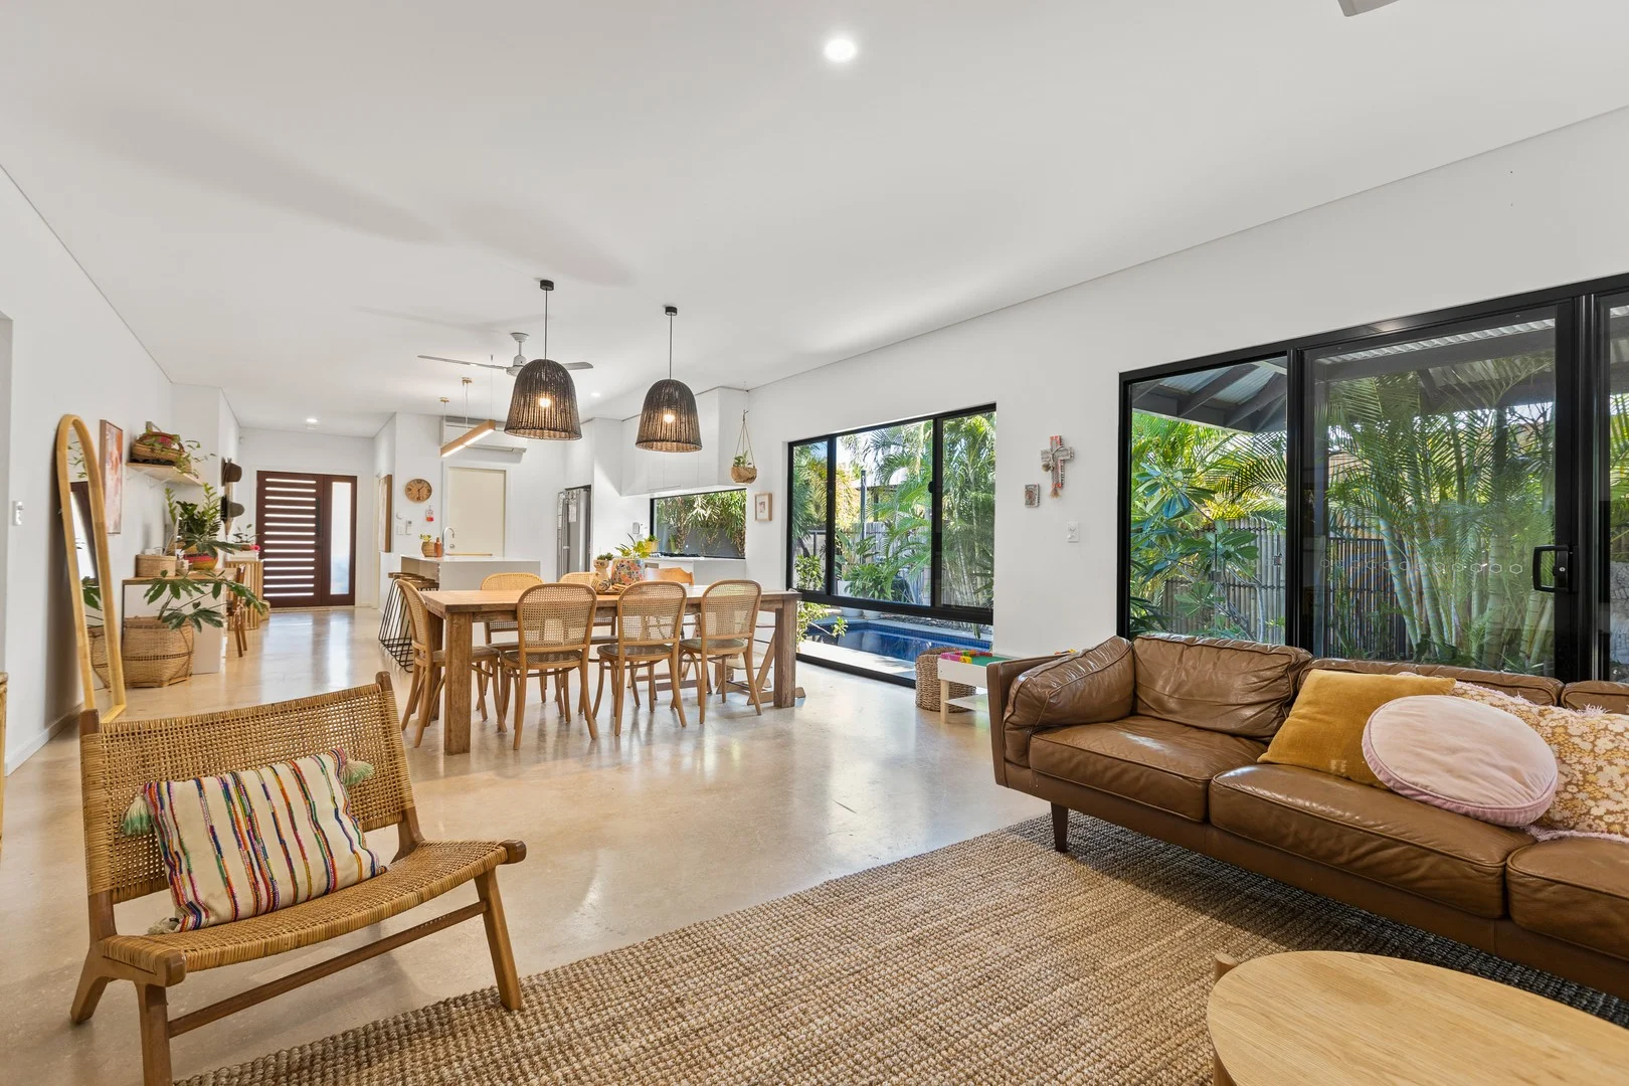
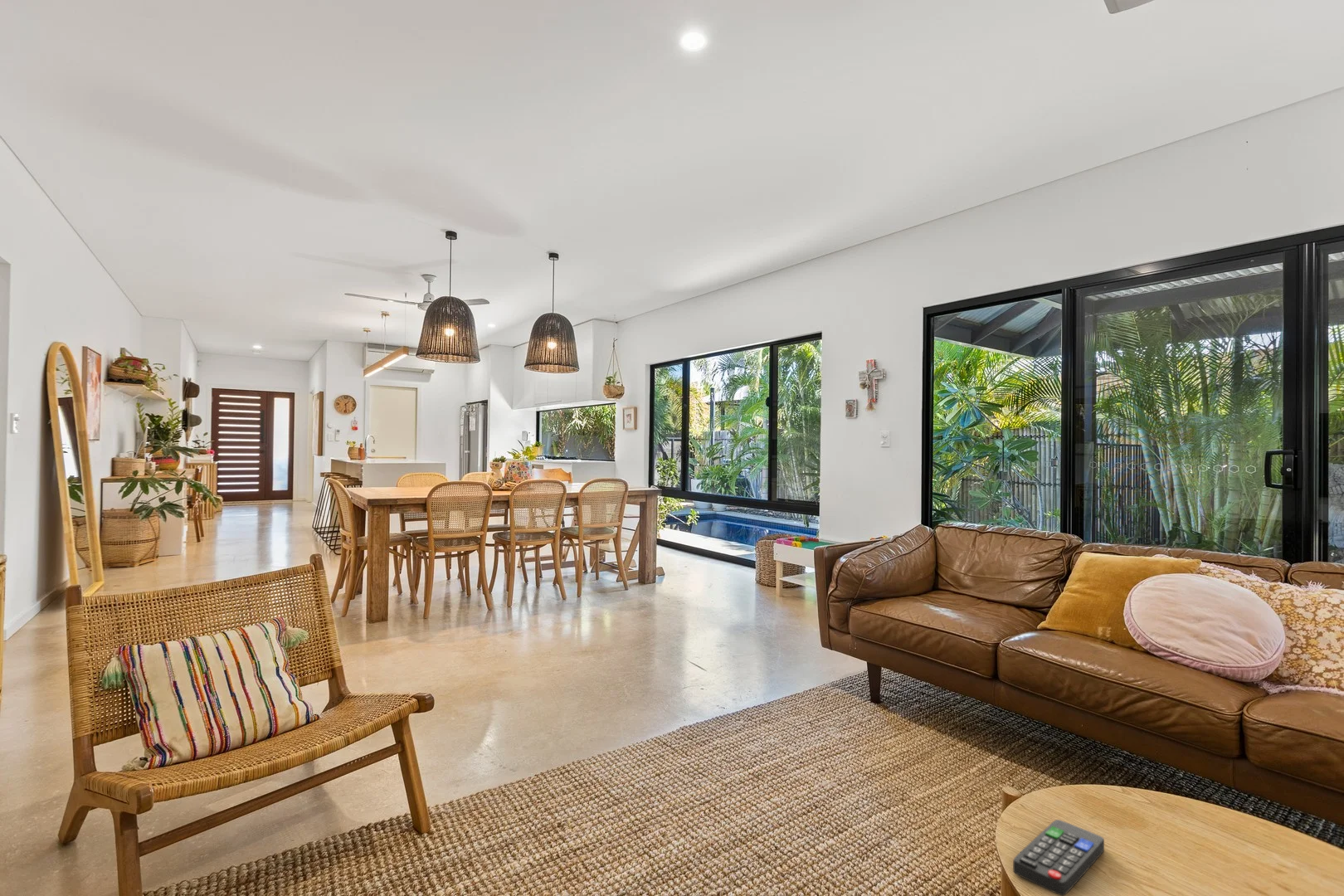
+ remote control (1059, 854)
